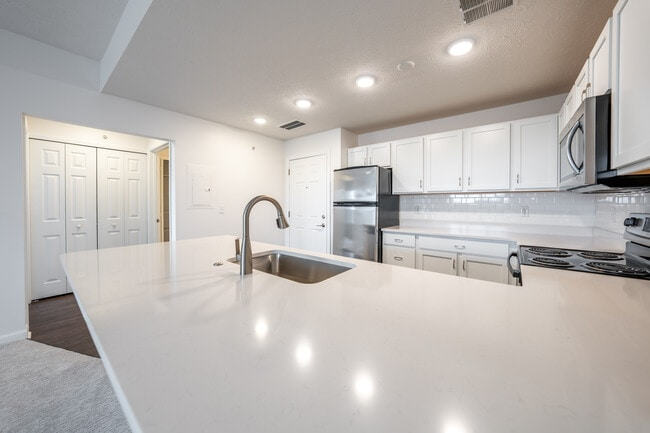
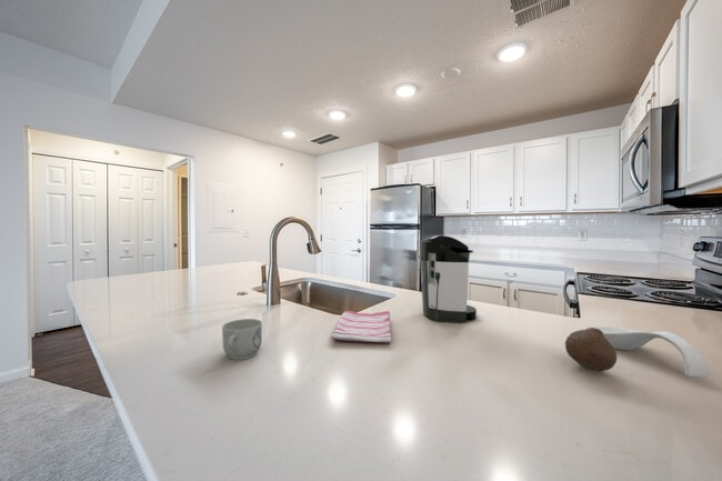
+ coffee maker (450, 278)
+ fruit (589, 349)
+ mug (240, 340)
+ spoon rest (640, 340)
+ dish towel (363, 323)
